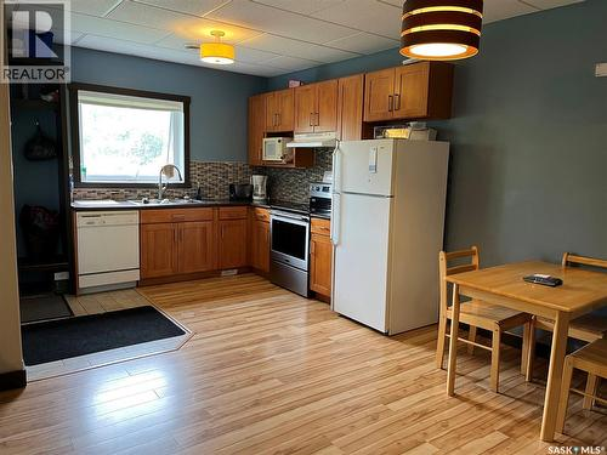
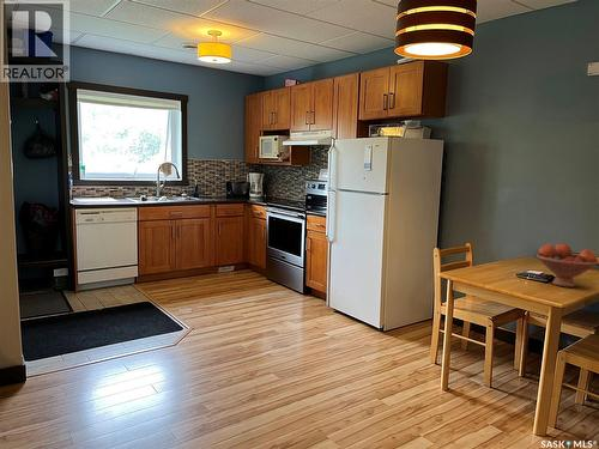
+ fruit bowl (565, 266)
